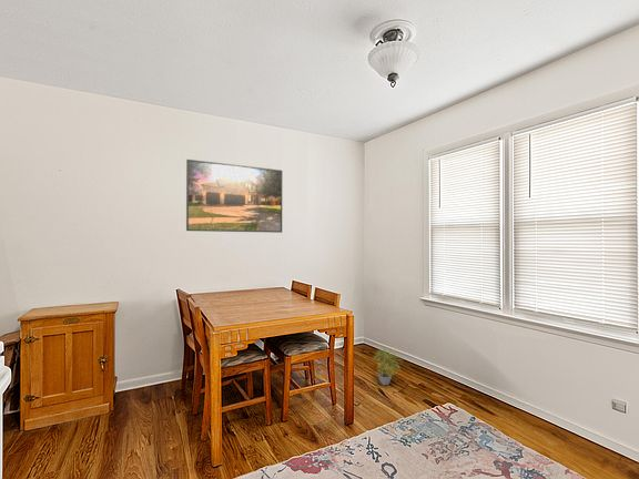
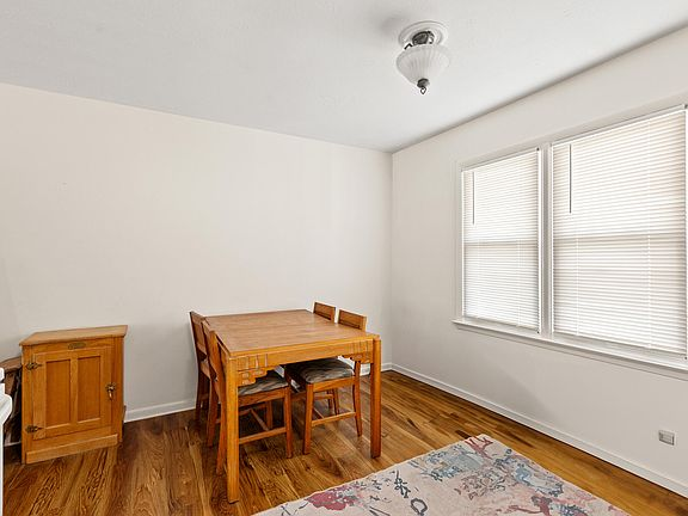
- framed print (237, 198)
- potted plant (387, 364)
